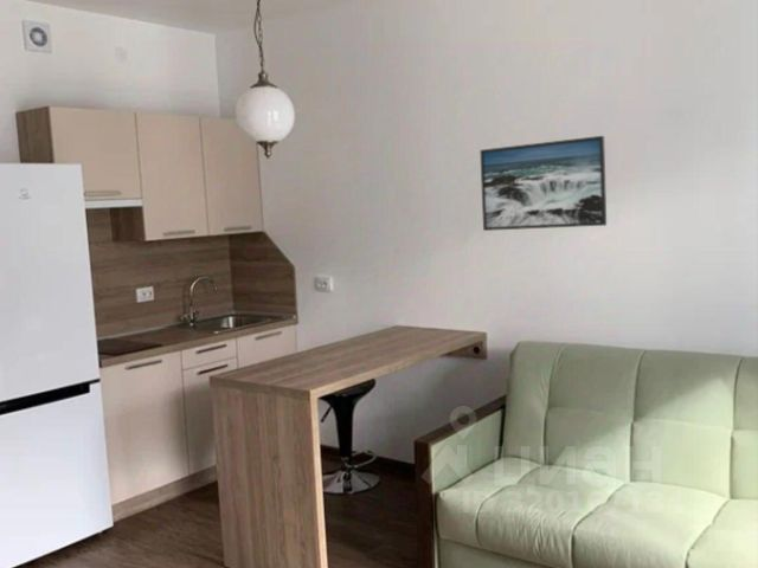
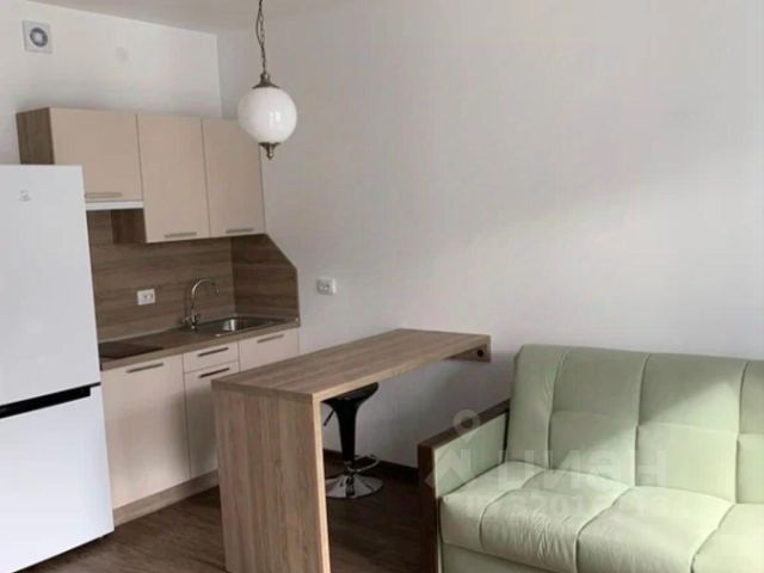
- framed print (540, 186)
